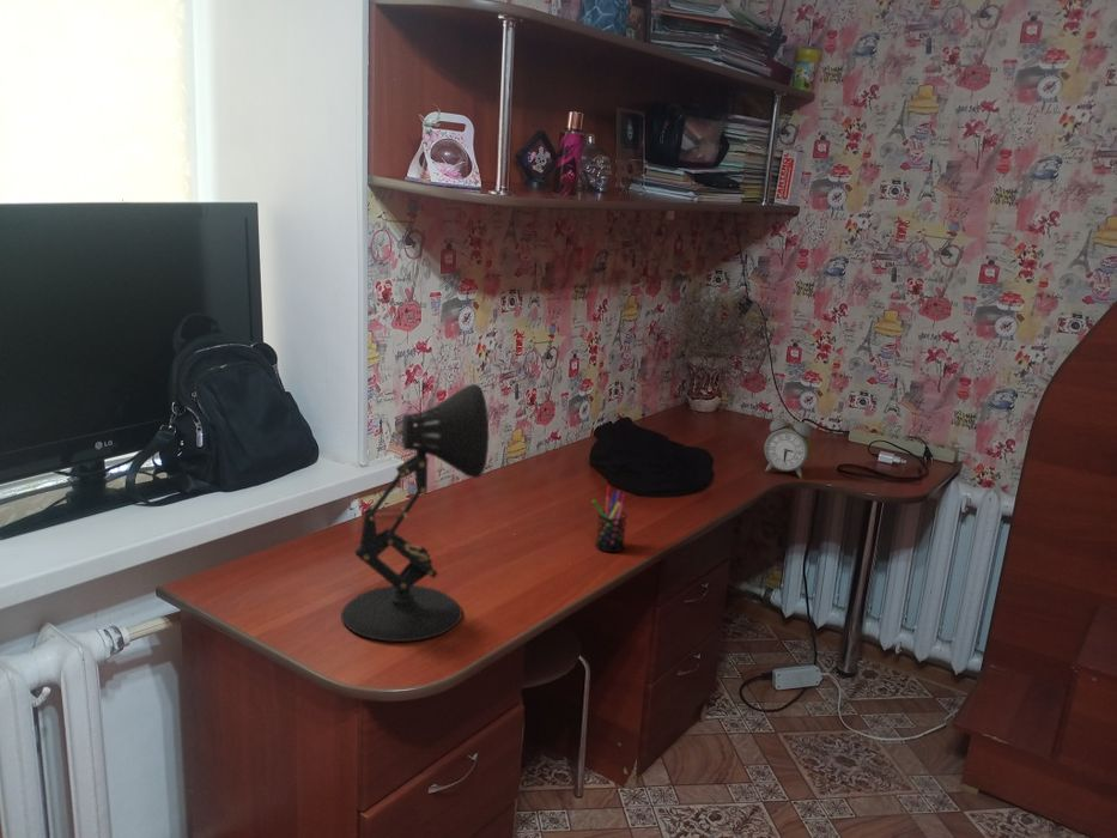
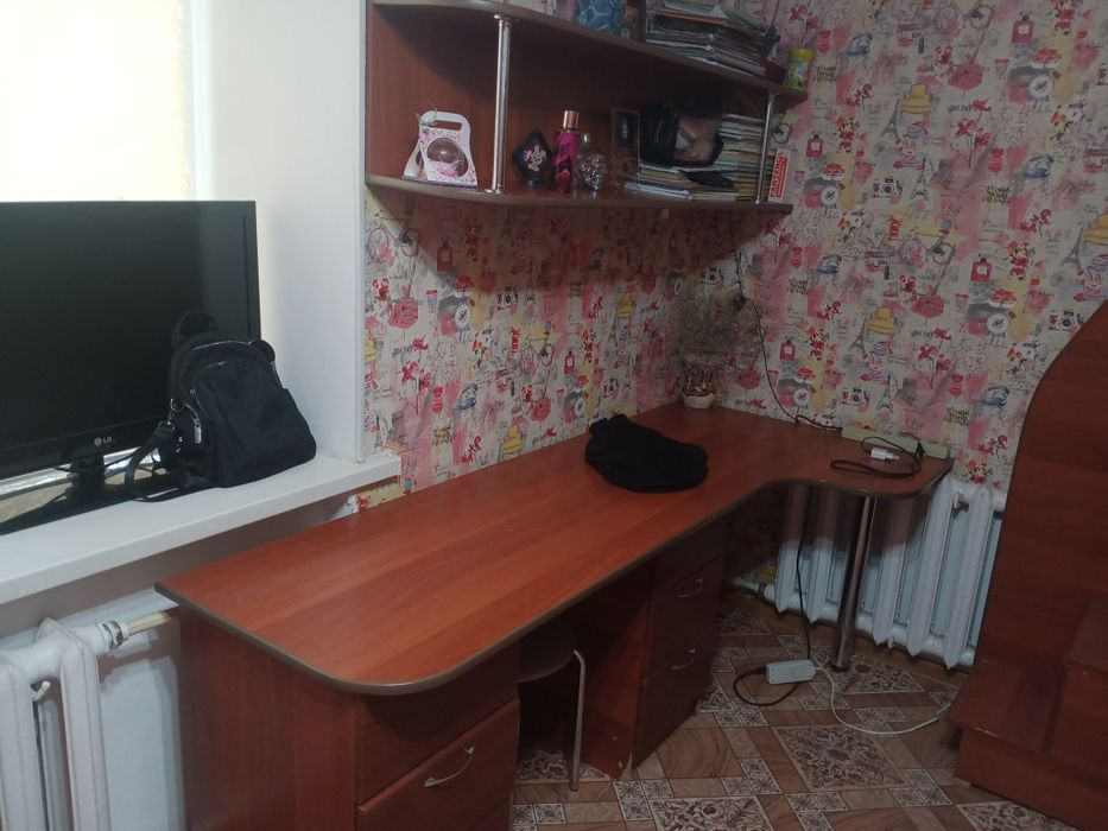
- desk lamp (409, 502)
- pen holder (608, 518)
- alarm clock (788, 447)
